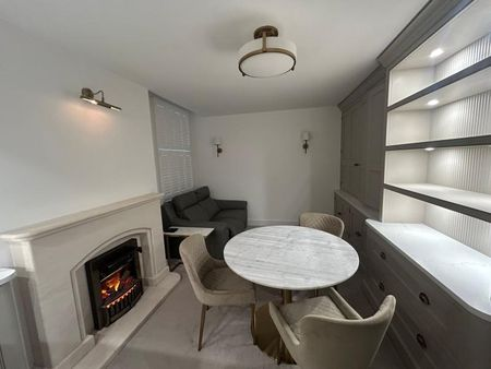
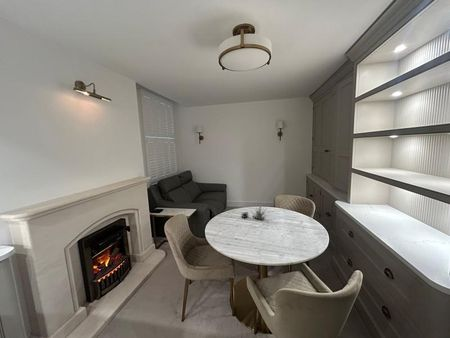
+ succulent plant (255, 208)
